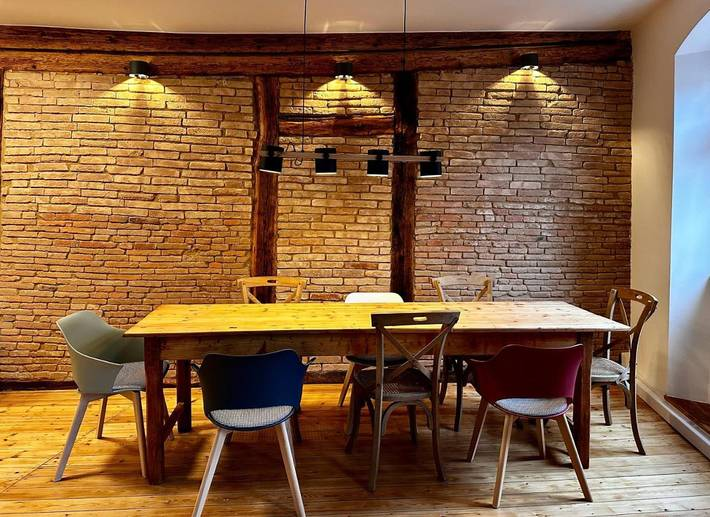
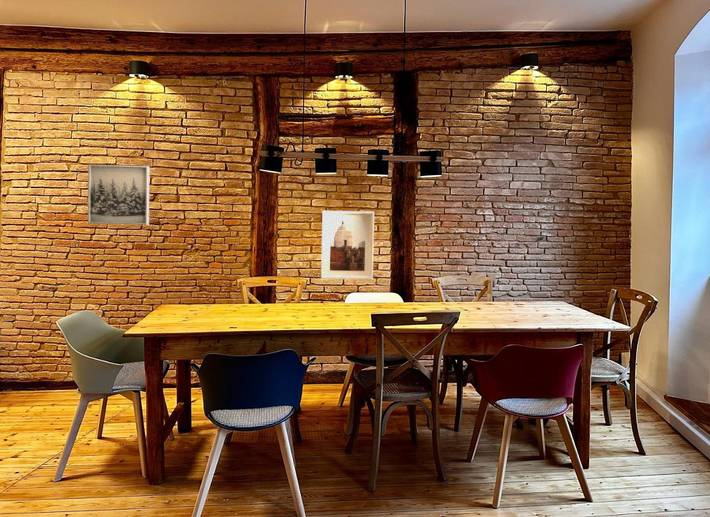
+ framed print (347, 245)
+ wall art (118, 194)
